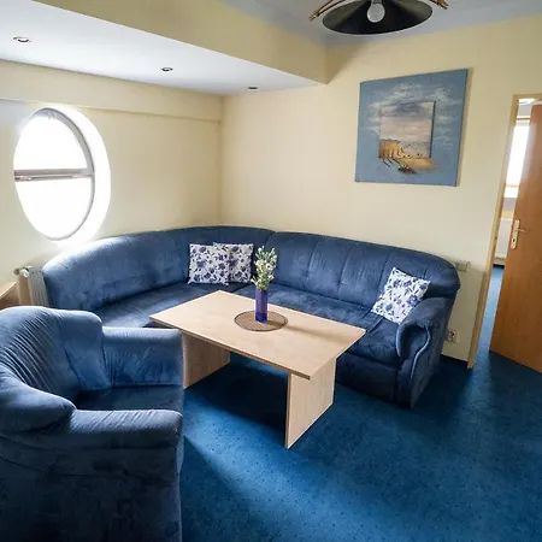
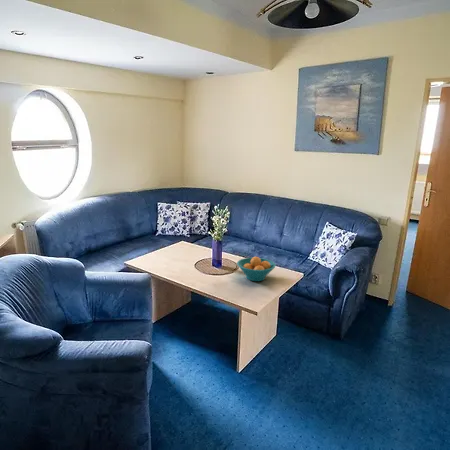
+ fruit bowl (256, 267)
